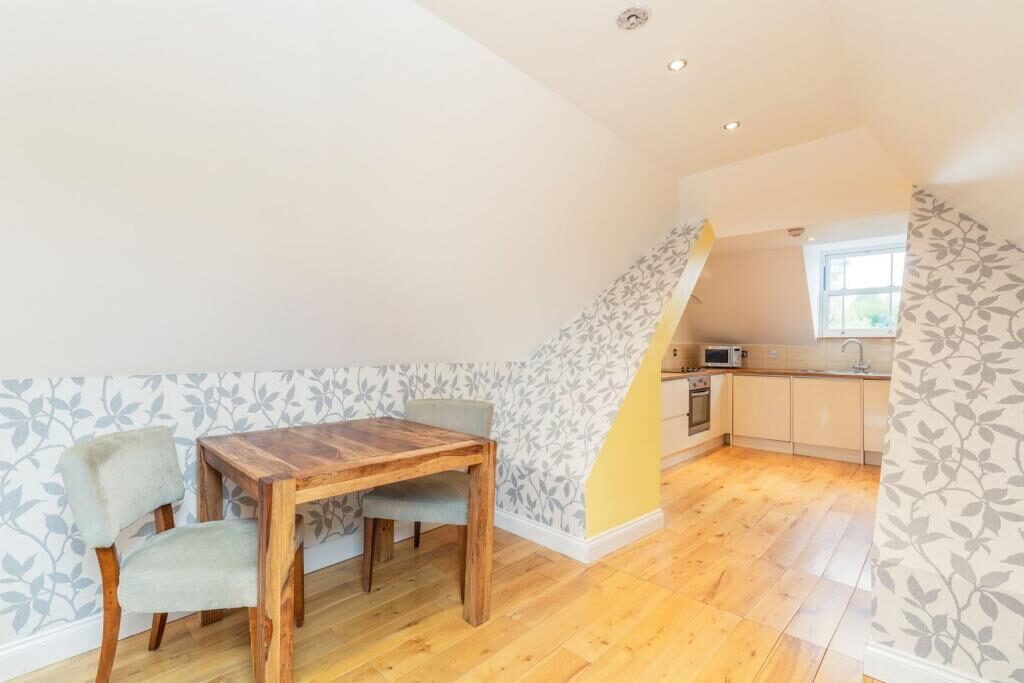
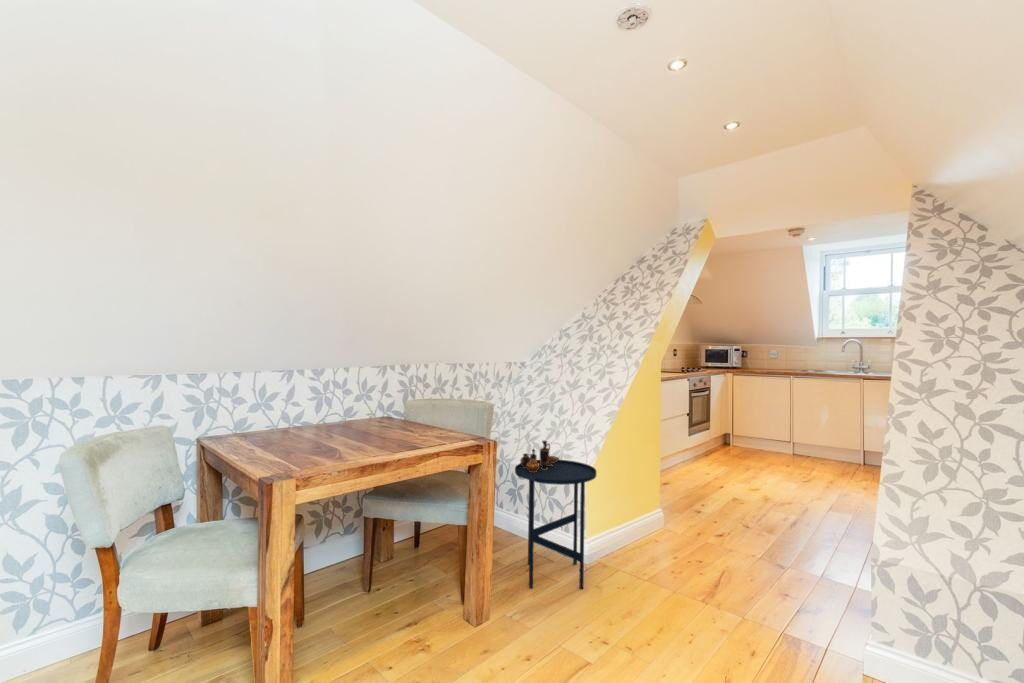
+ side table (554, 521)
+ vase (540, 452)
